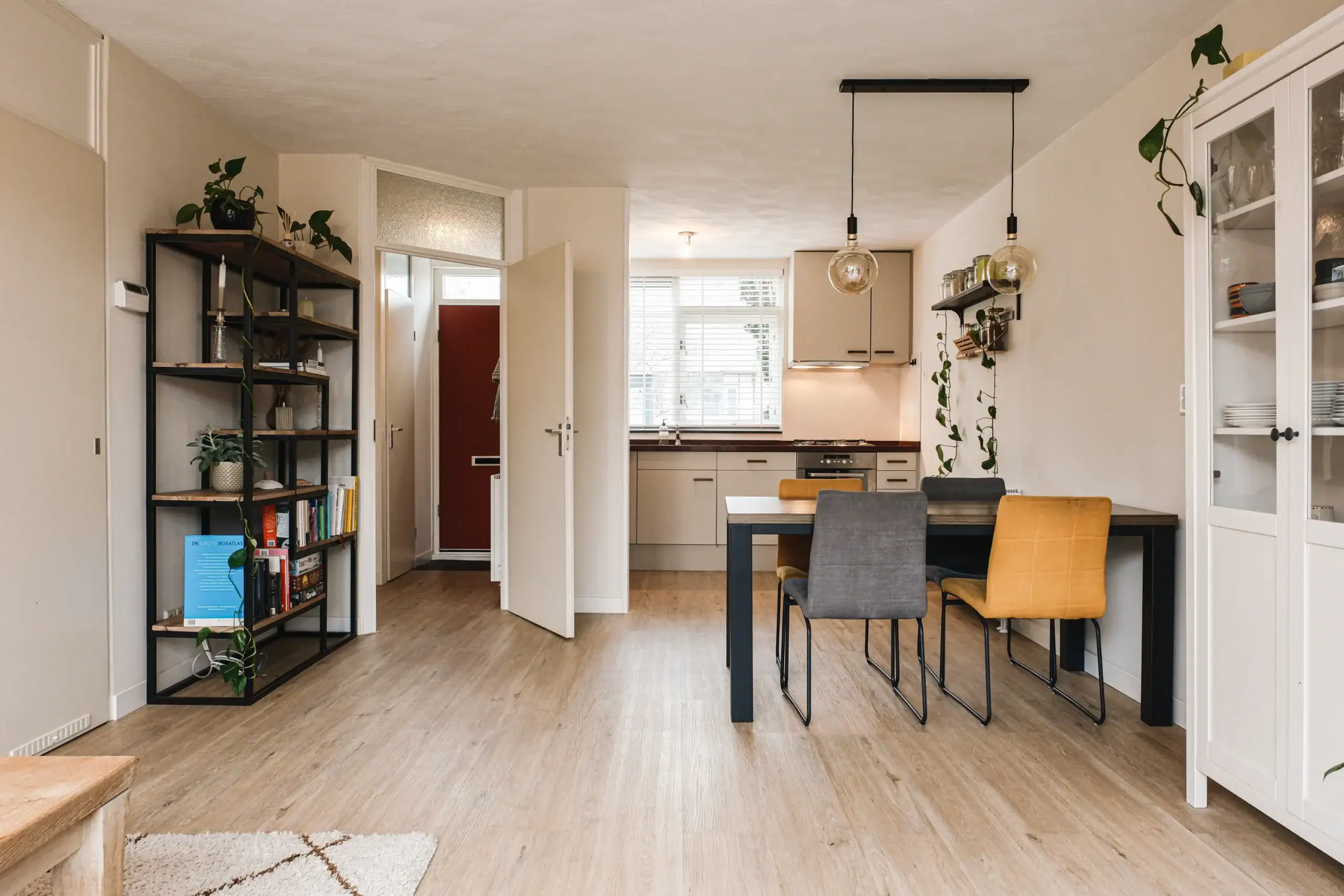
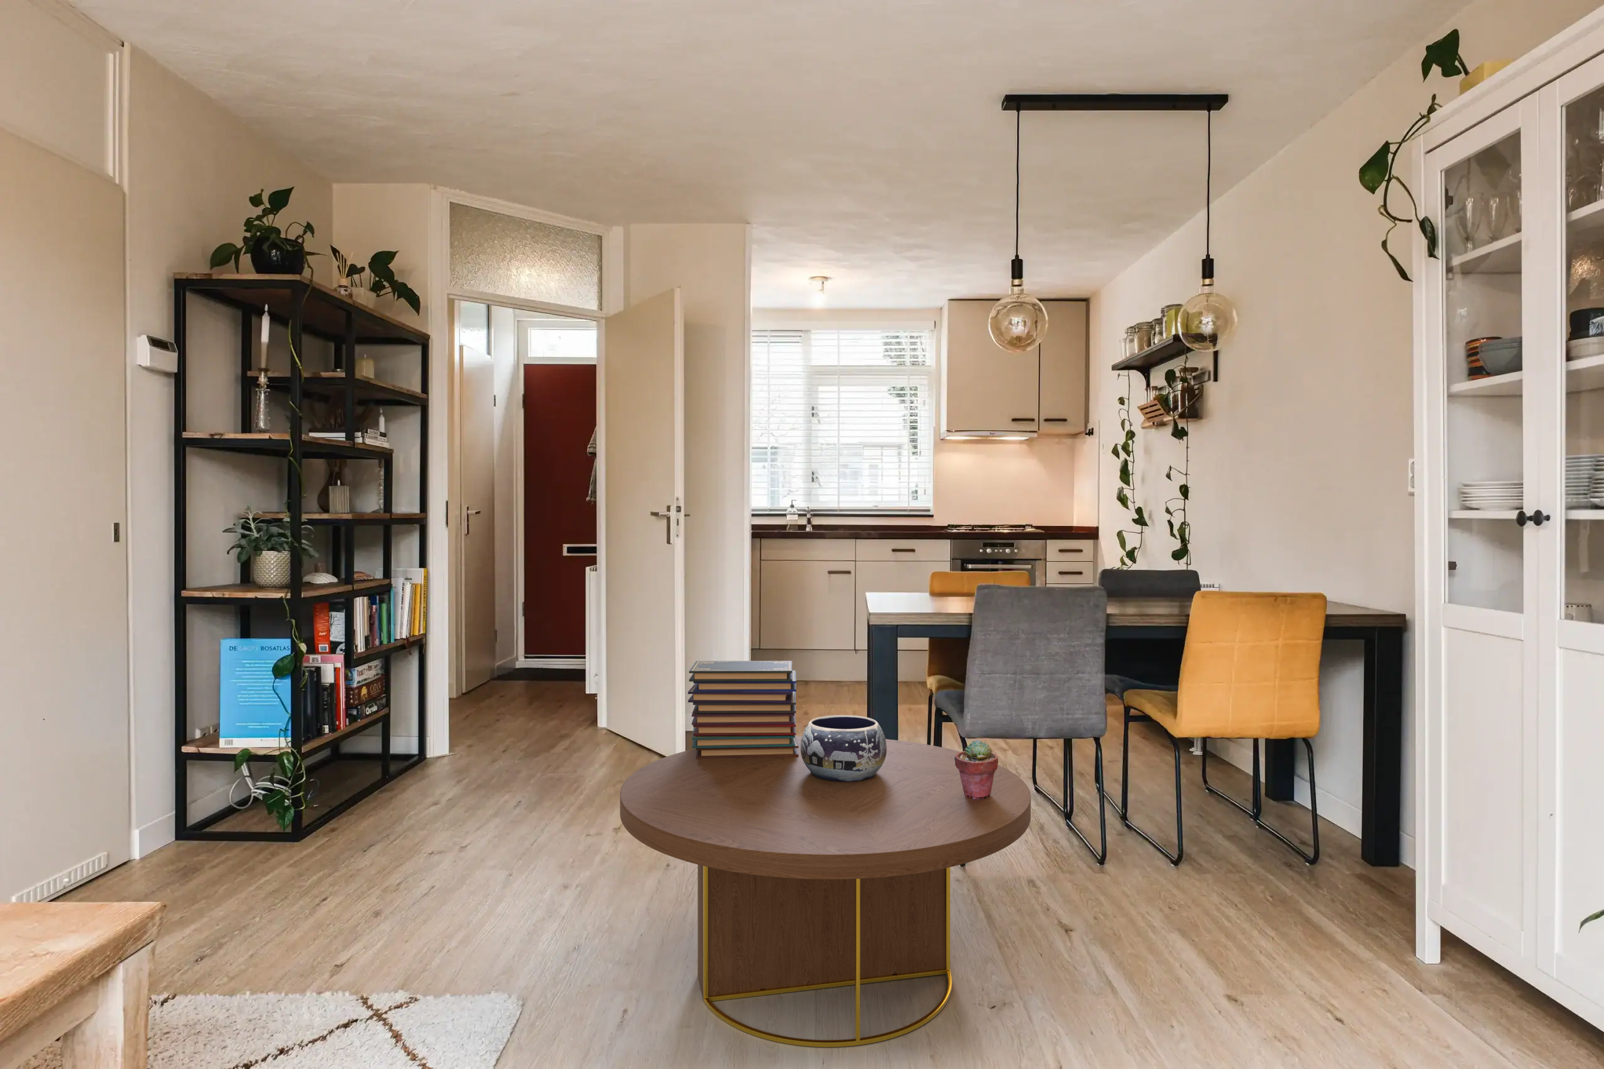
+ potted succulent (976, 766)
+ coffee table (823, 878)
+ decorative bowl (844, 747)
+ book stack (744, 706)
